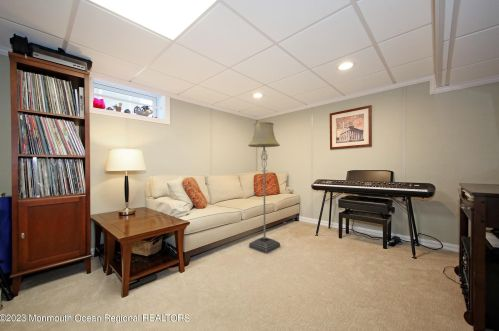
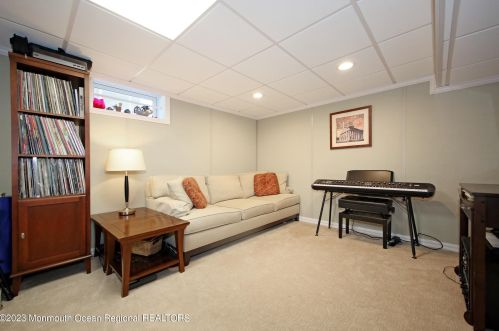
- floor lamp (264, 185)
